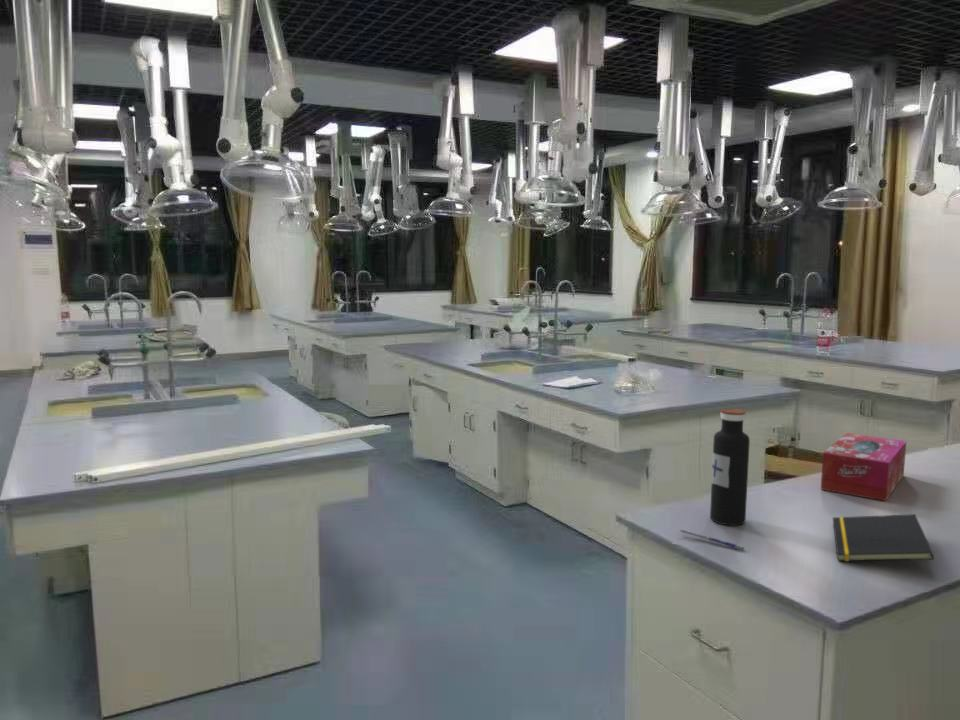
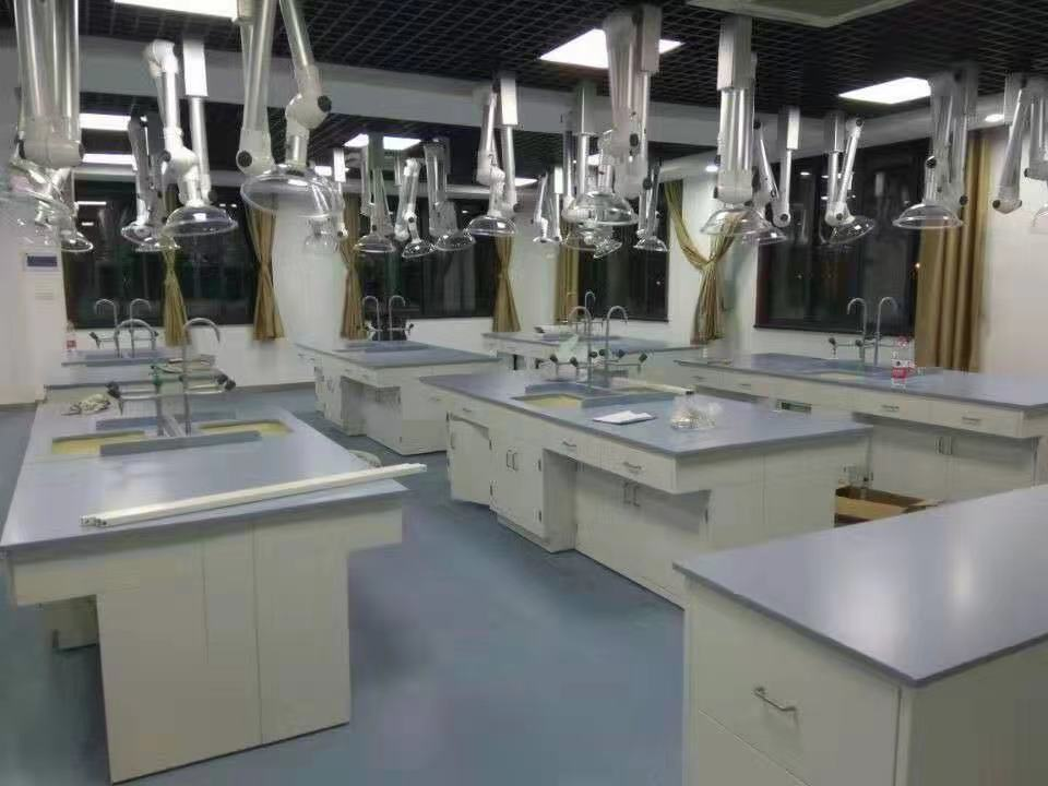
- pen (710, 538)
- tissue box (864, 464)
- water bottle (730, 465)
- notepad (878, 536)
